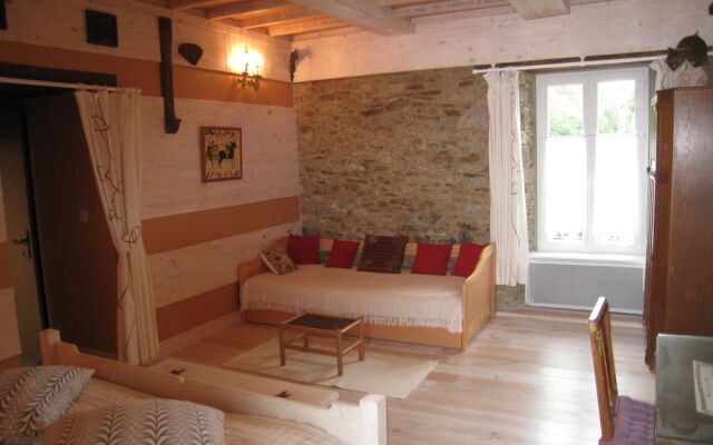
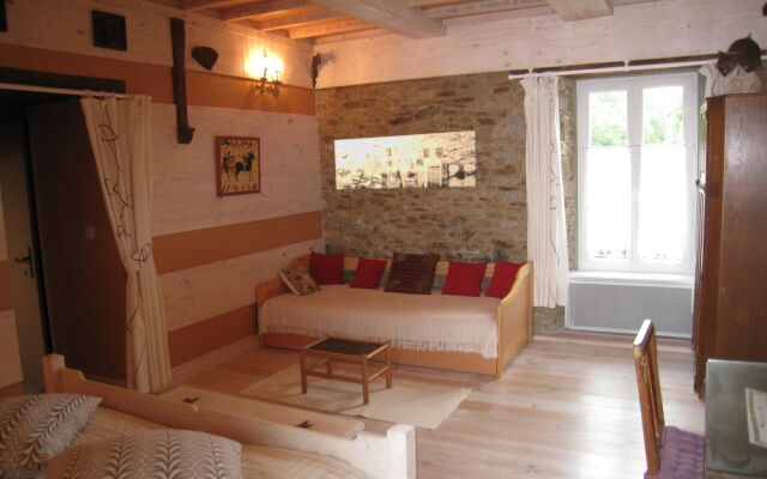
+ wall art (401, 162)
